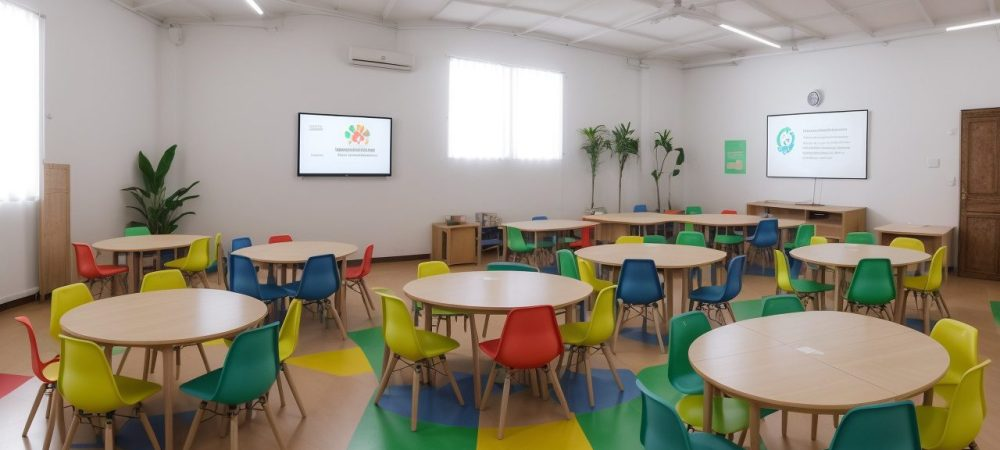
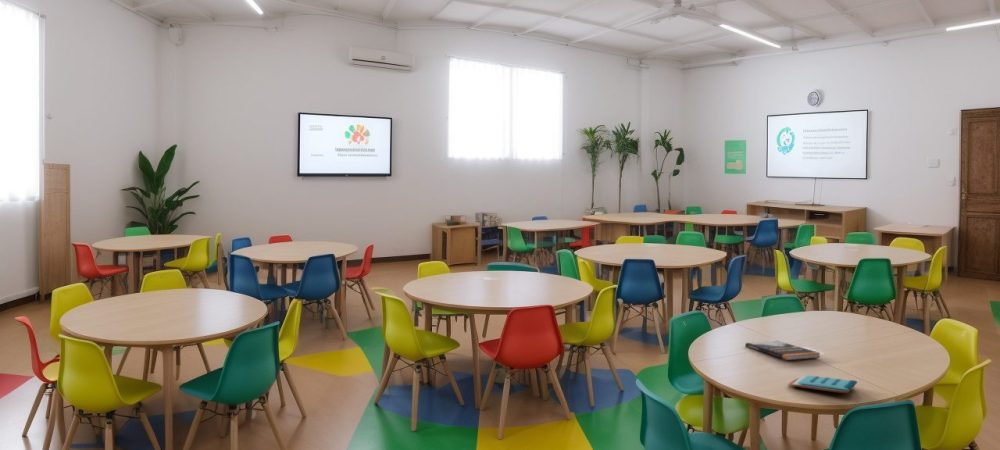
+ book (781, 349)
+ notebook (822, 382)
